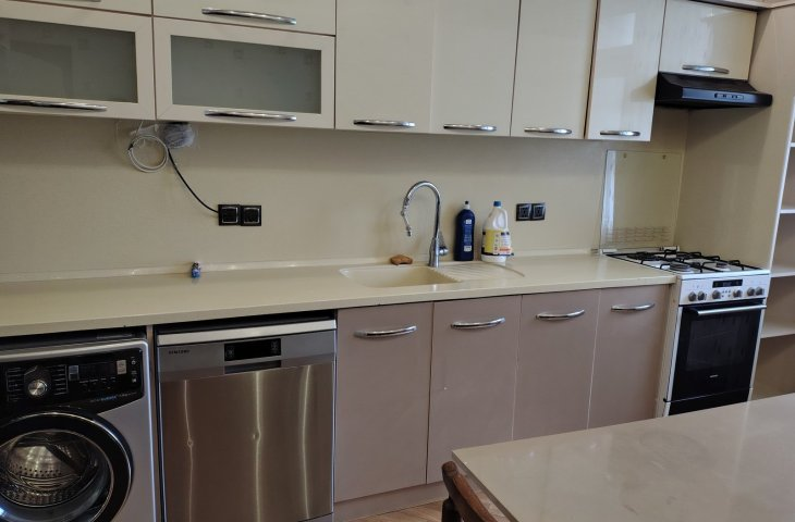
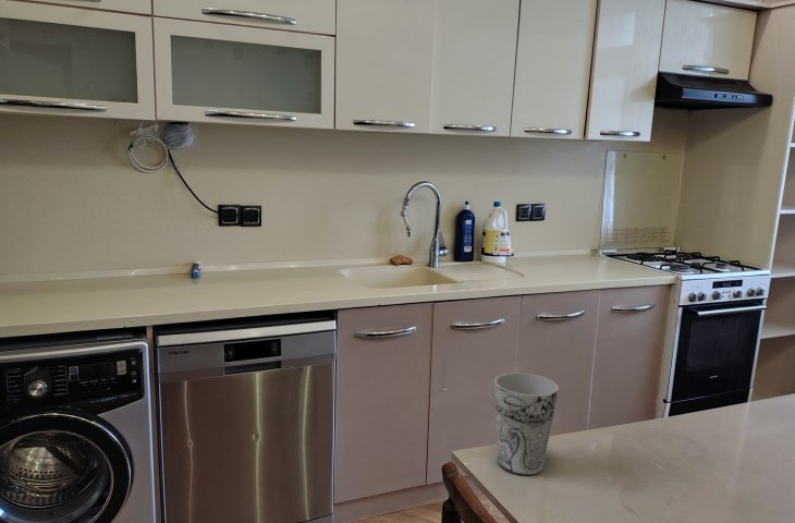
+ cup (523, 424)
